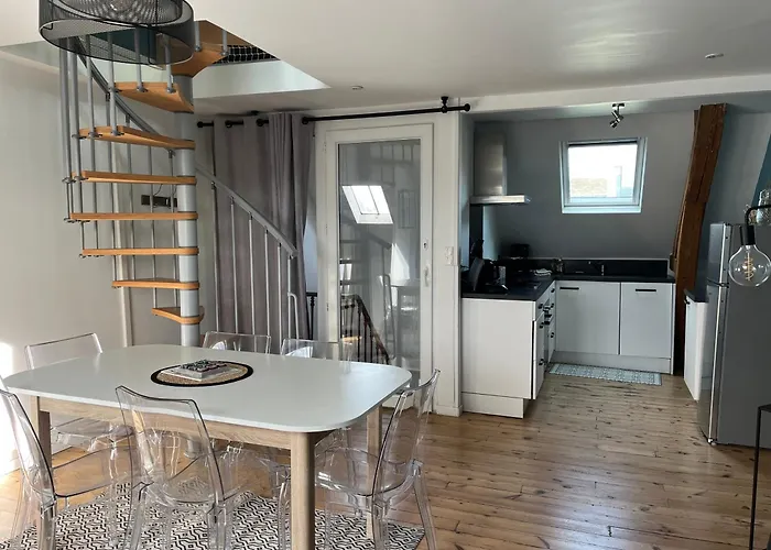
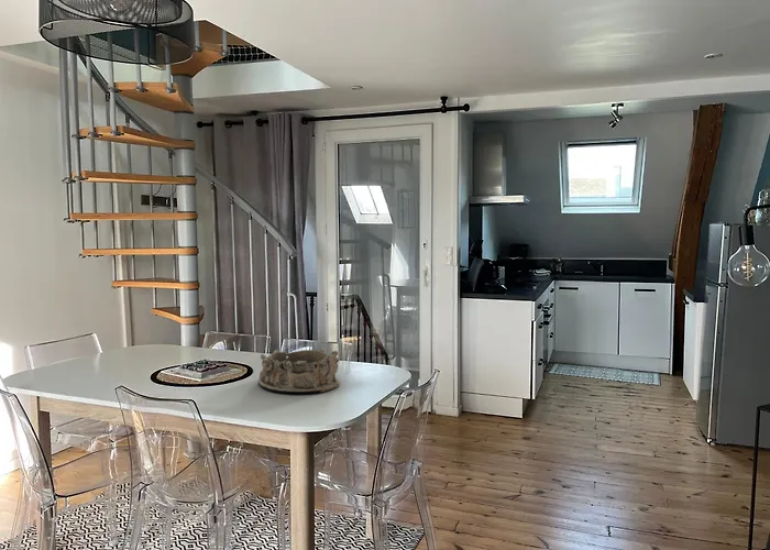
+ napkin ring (298, 367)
